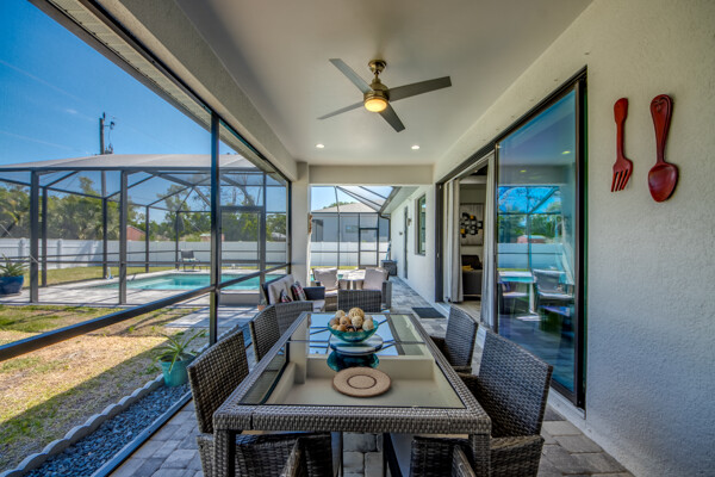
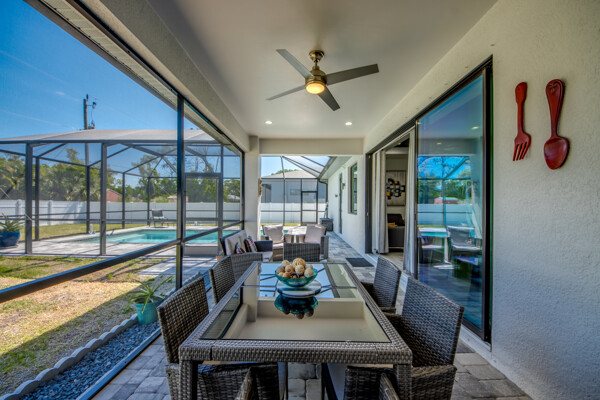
- plate (361, 382)
